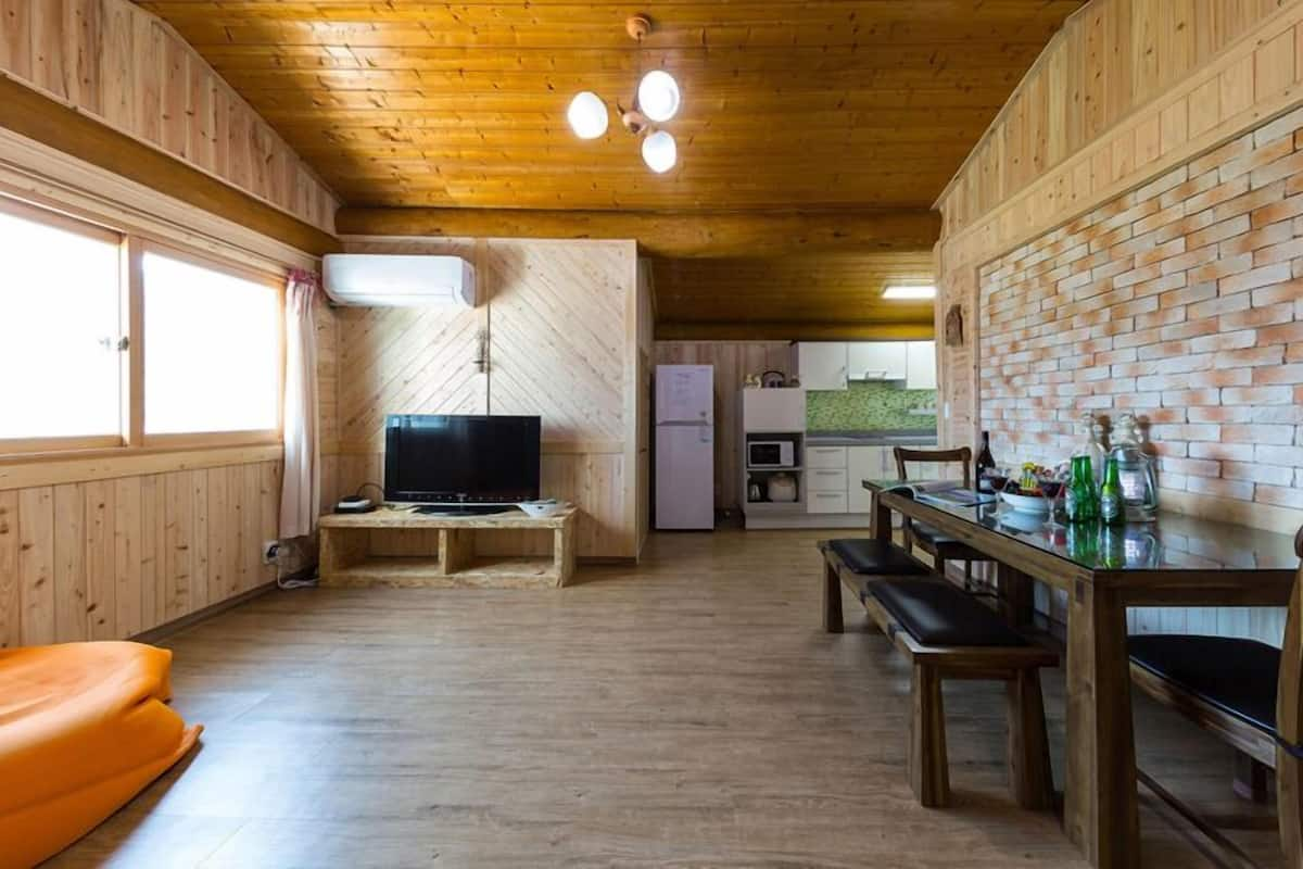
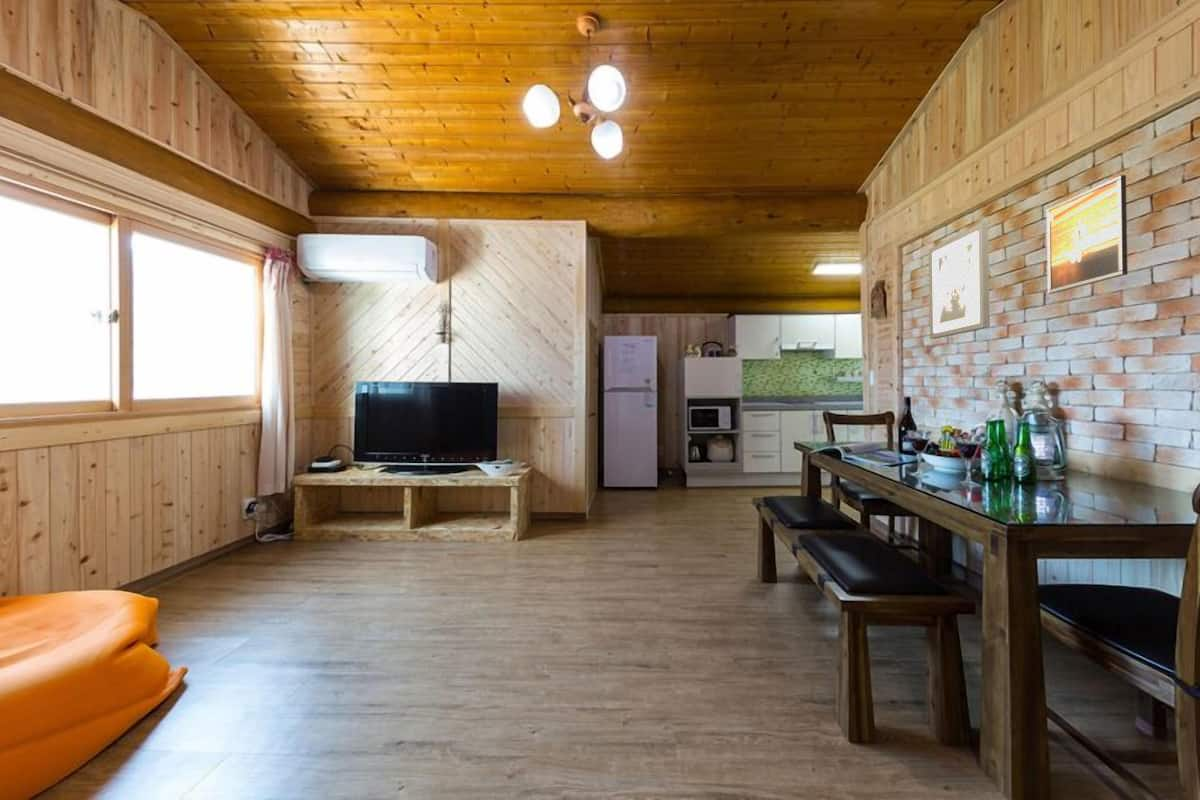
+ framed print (1083, 239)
+ wall art (956, 285)
